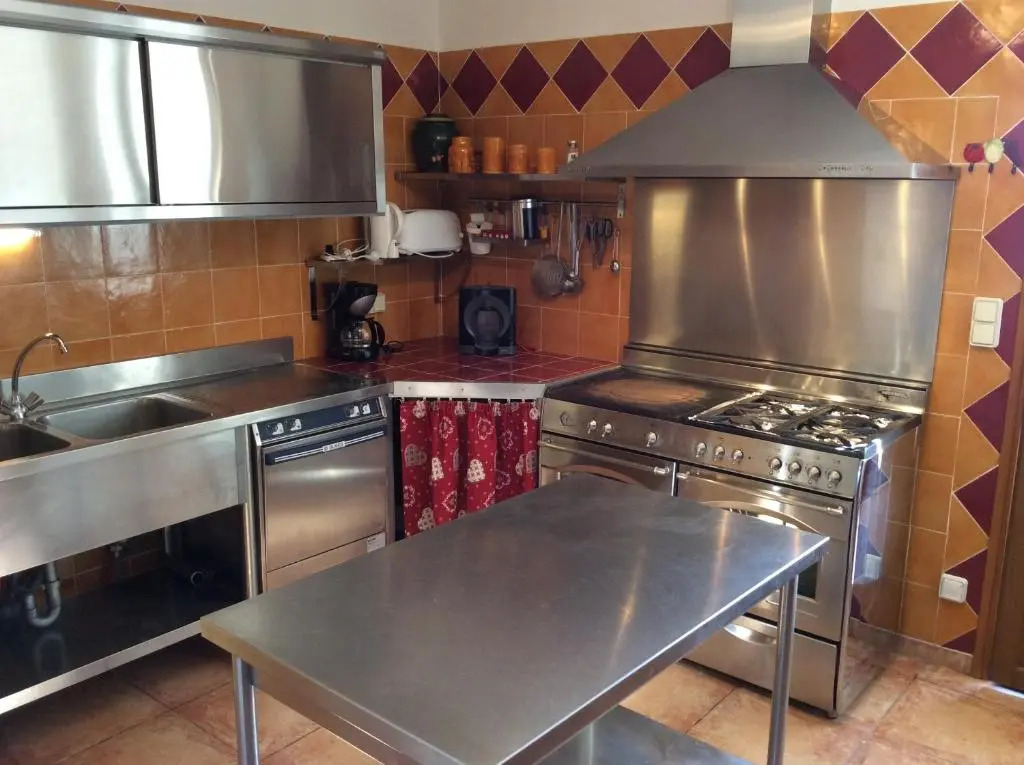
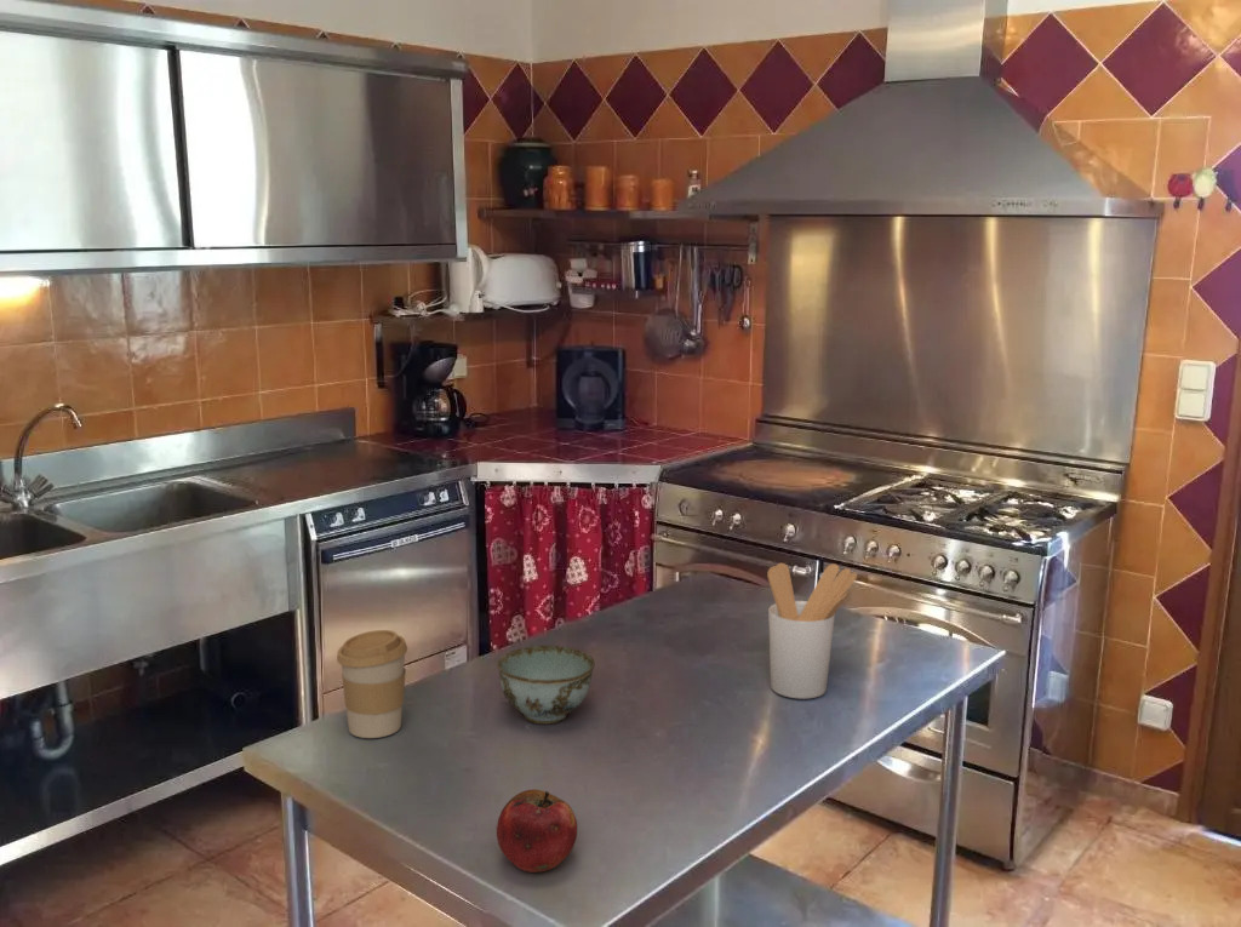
+ utensil holder (812, 626)
+ fruit (537, 828)
+ bowl (545, 688)
+ coffee cup (373, 682)
